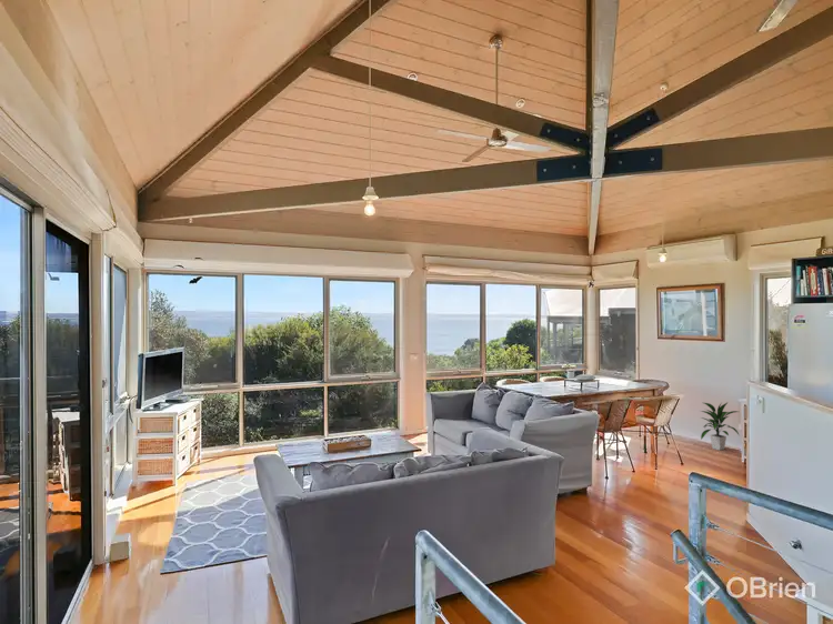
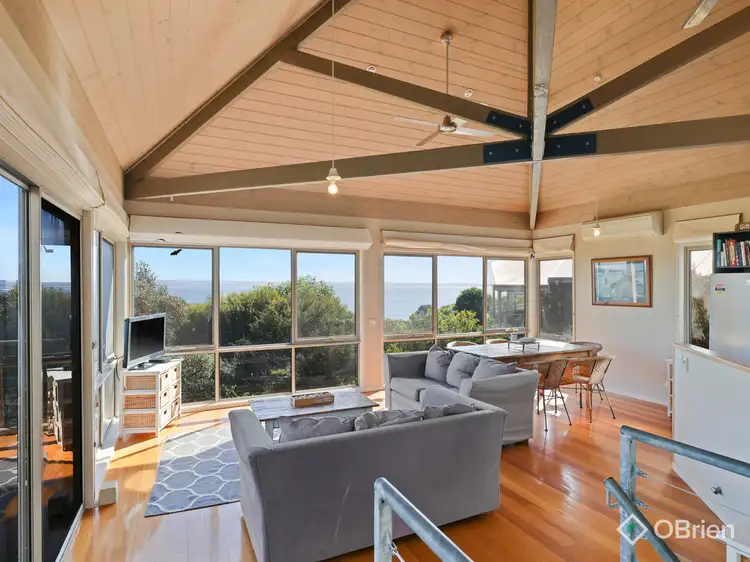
- indoor plant (715, 424)
